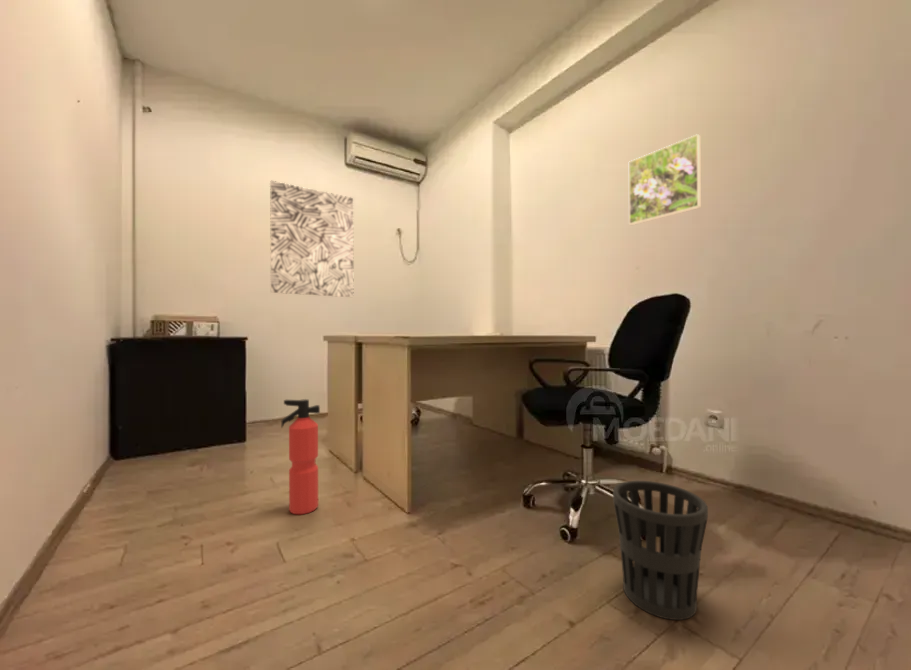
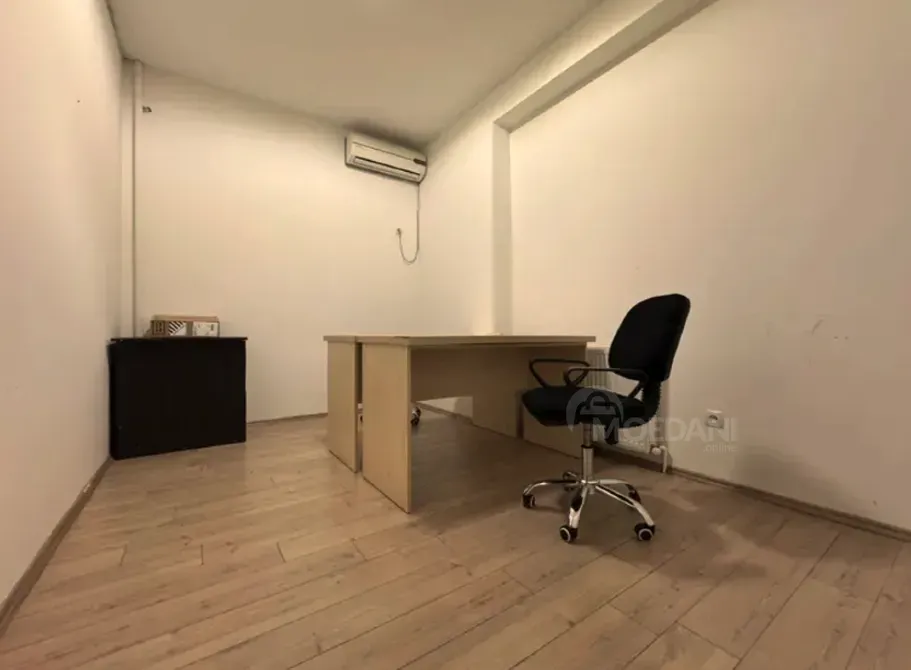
- fire extinguisher (301, 454)
- wall art (314, 242)
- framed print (662, 183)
- wastebasket (660, 545)
